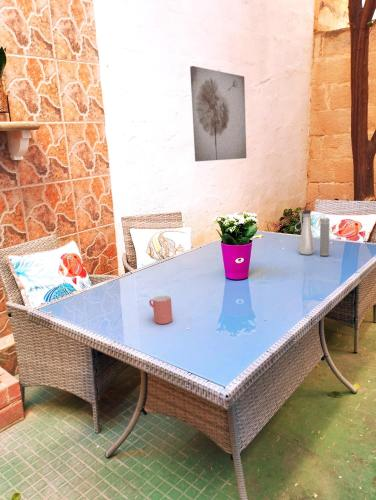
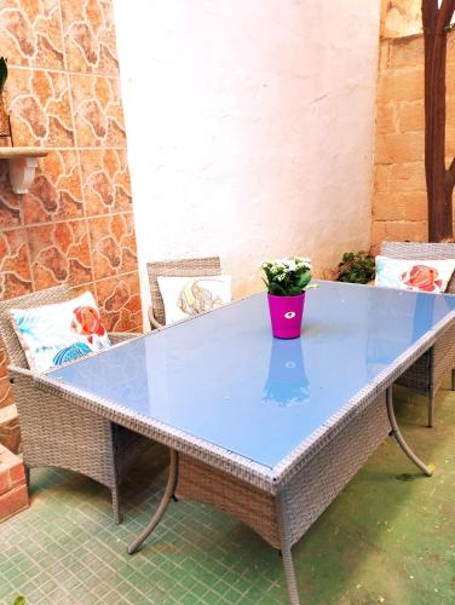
- water bottle (311, 232)
- wall art (220, 116)
- cup (159, 308)
